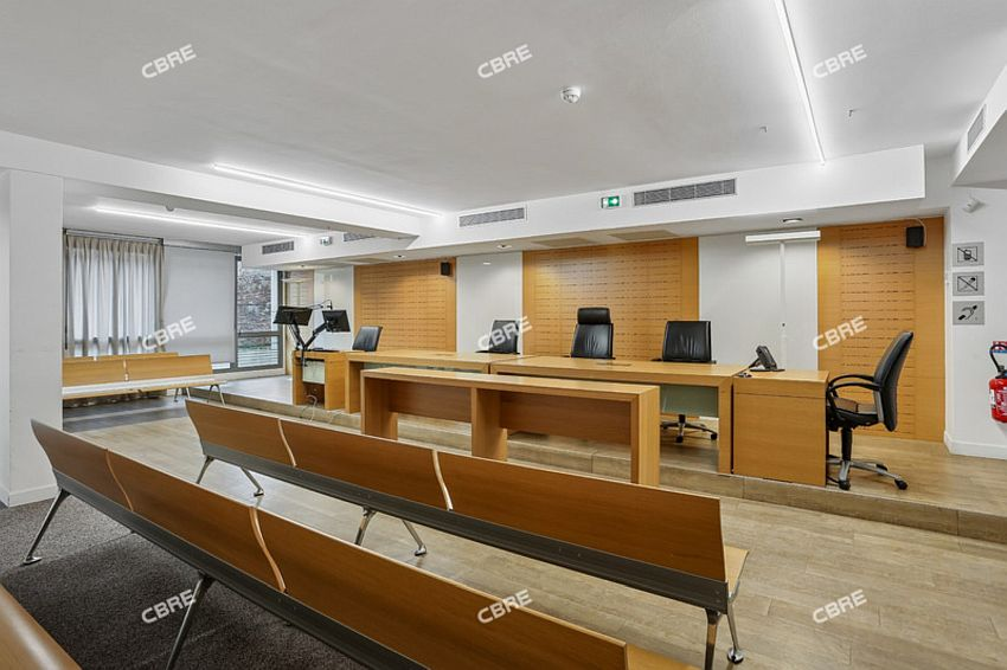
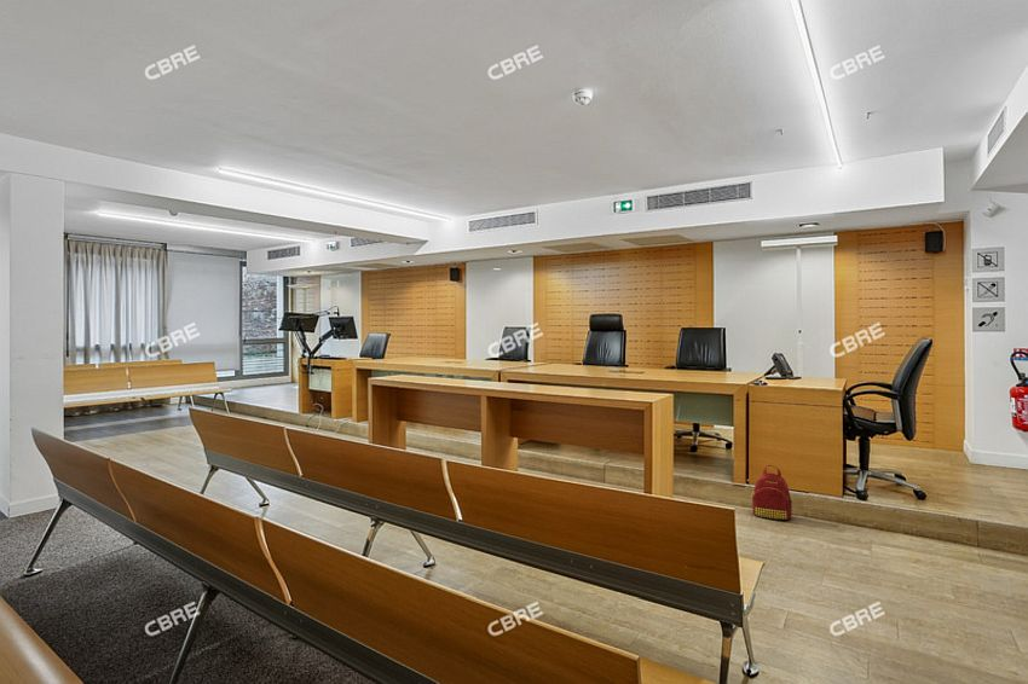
+ backpack (770, 491)
